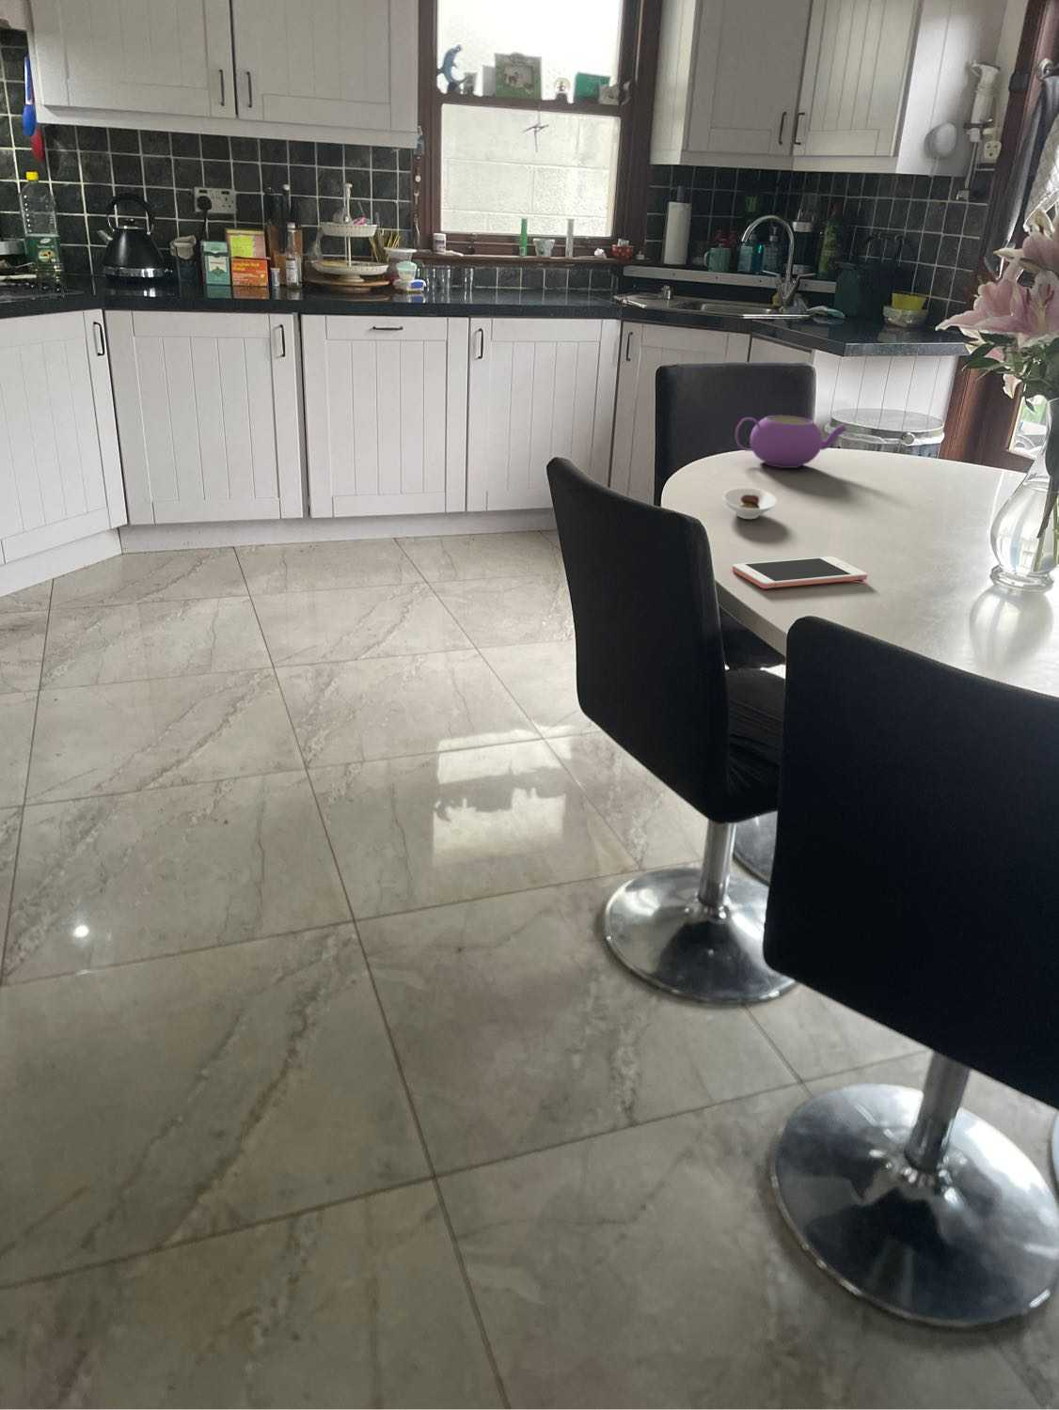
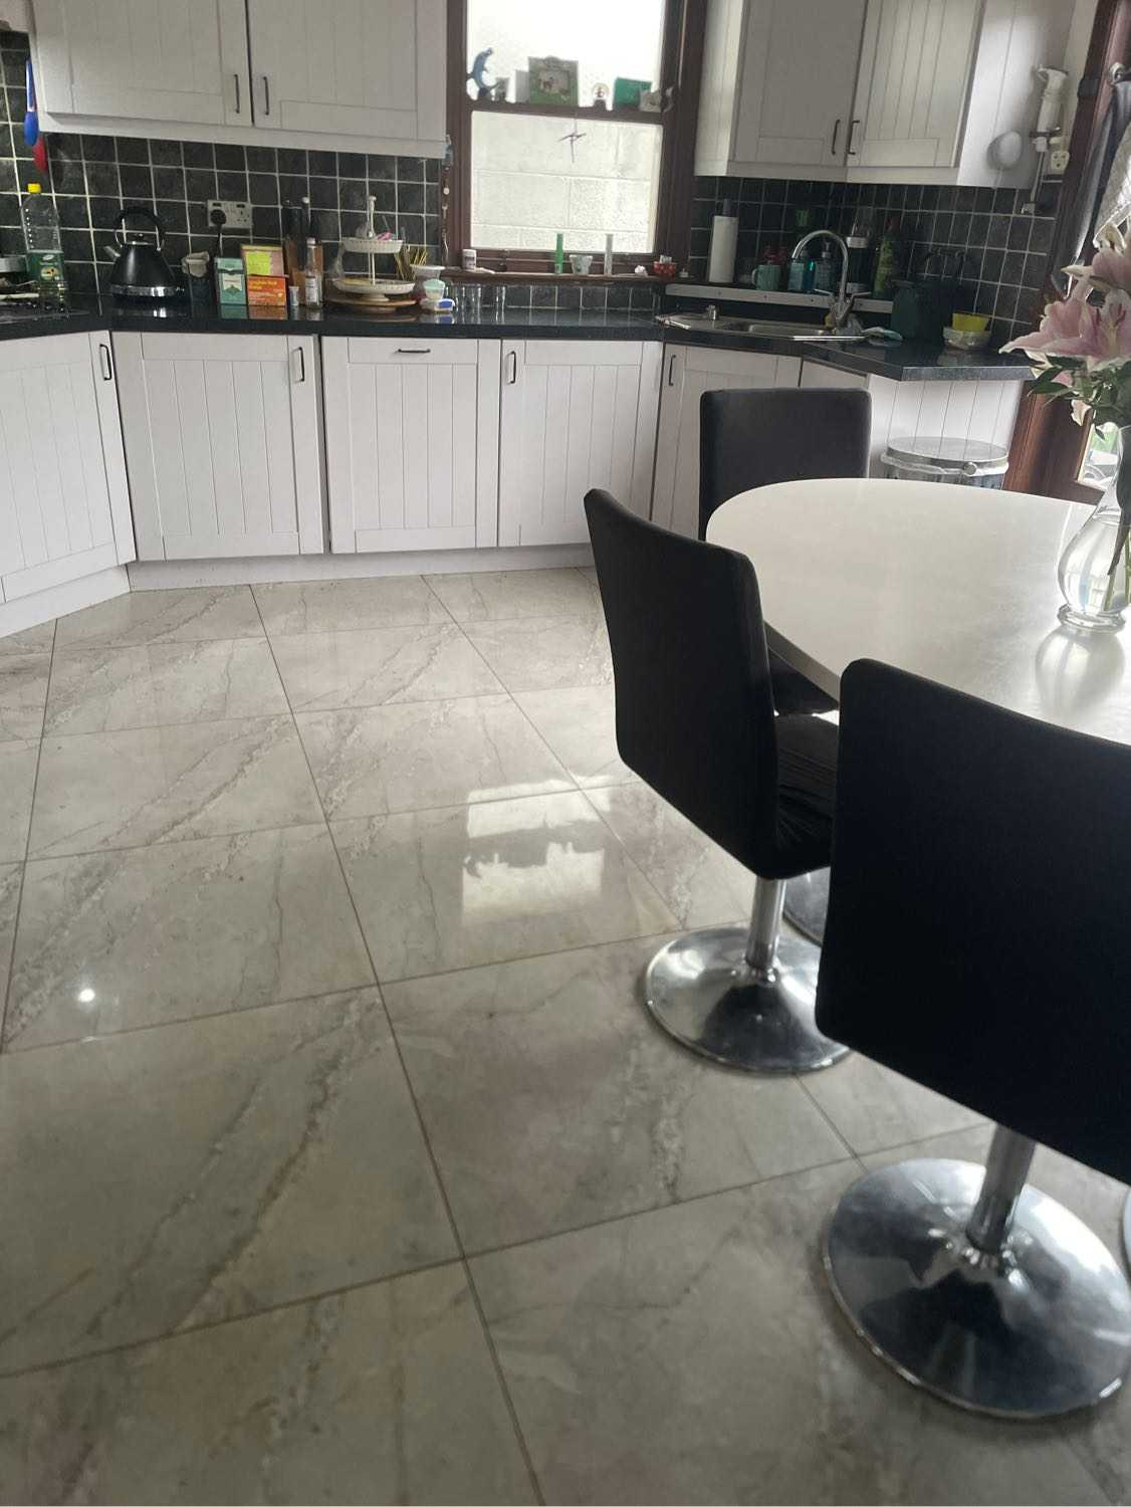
- cell phone (800, 572)
- saucer (749, 504)
- teapot (789, 441)
